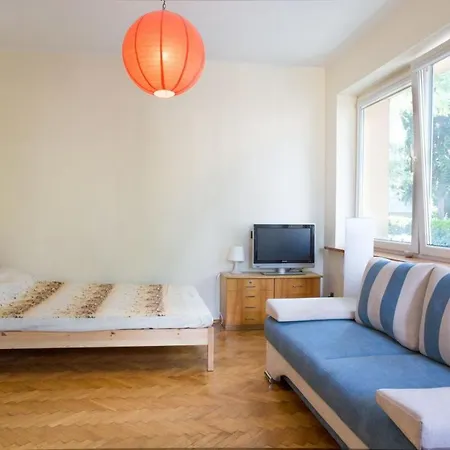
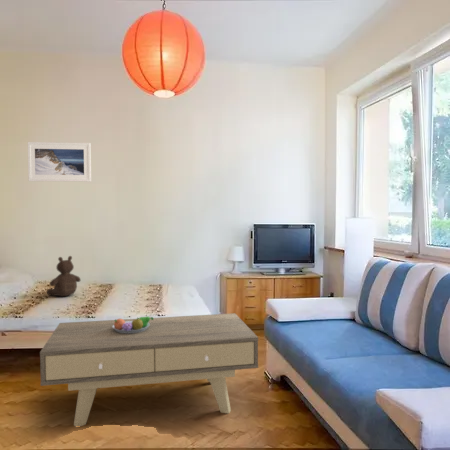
+ coffee table (153, 366)
+ fruit bowl (132, 321)
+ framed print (59, 161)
+ teddy bear (62, 275)
